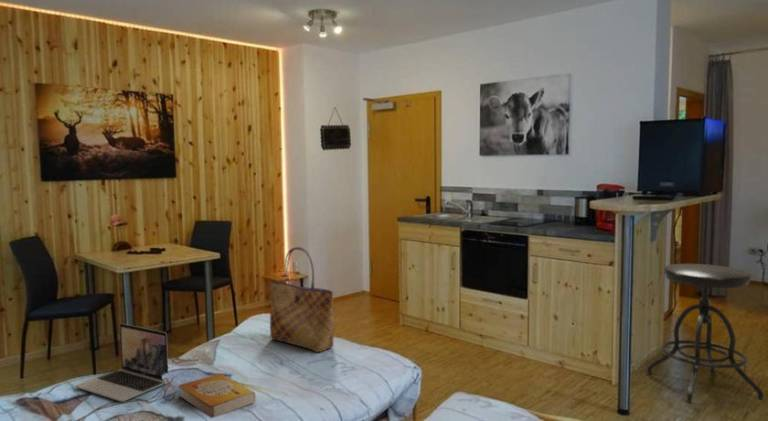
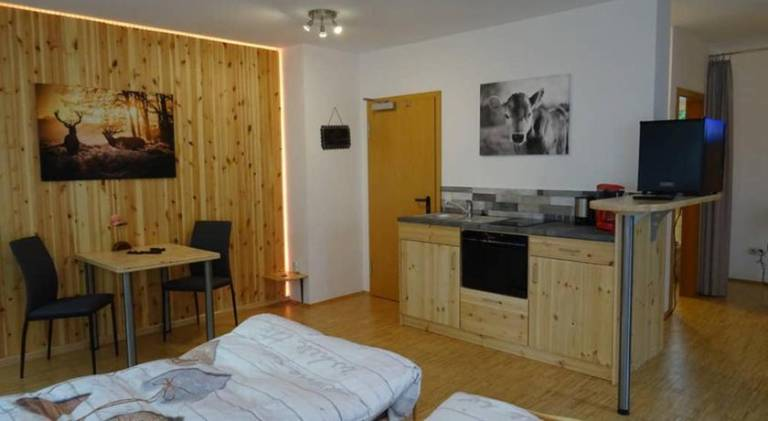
- tote bag (299, 295)
- book (216, 393)
- laptop (121, 360)
- stool (701, 328)
